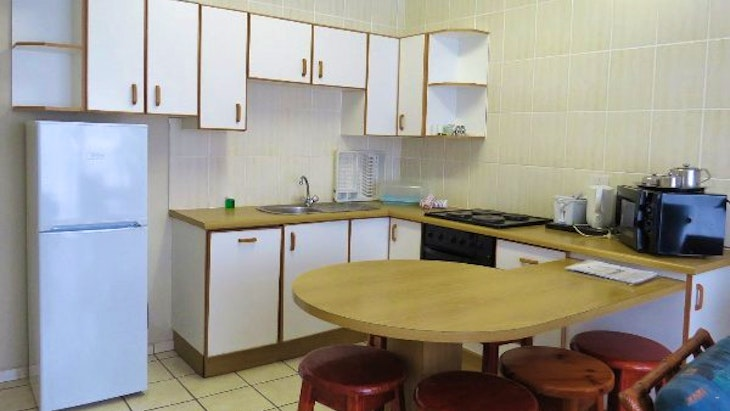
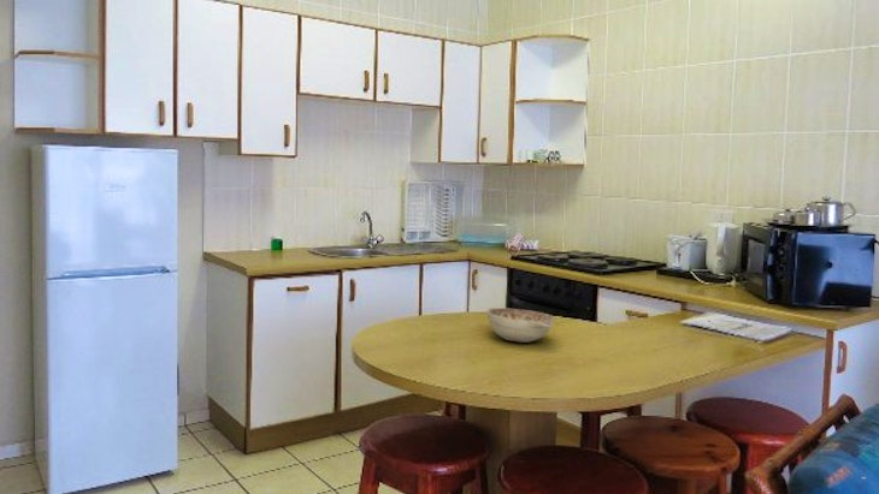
+ decorative bowl (520, 326)
